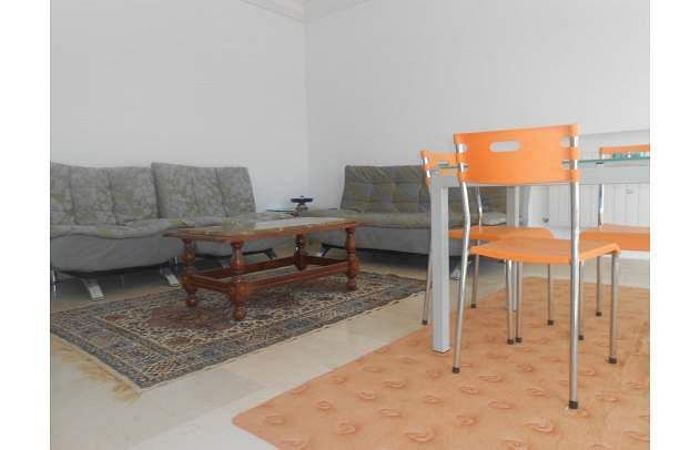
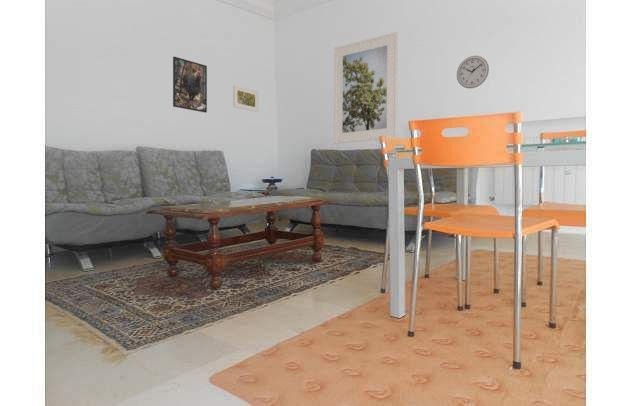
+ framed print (246, 98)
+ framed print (190, 85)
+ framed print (364, 90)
+ wall clock (472, 72)
